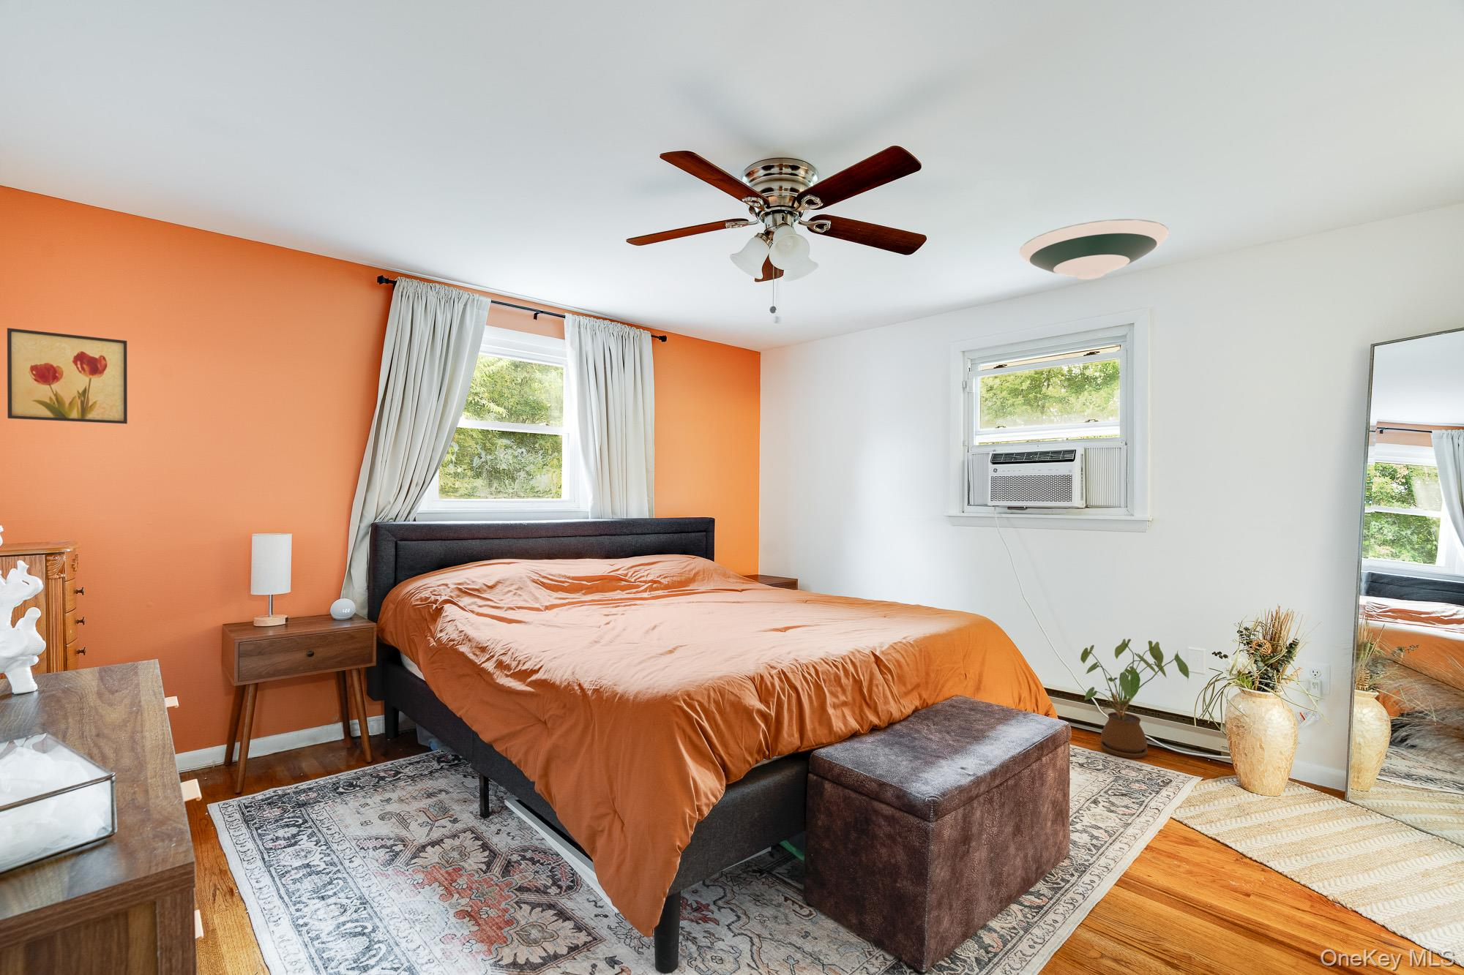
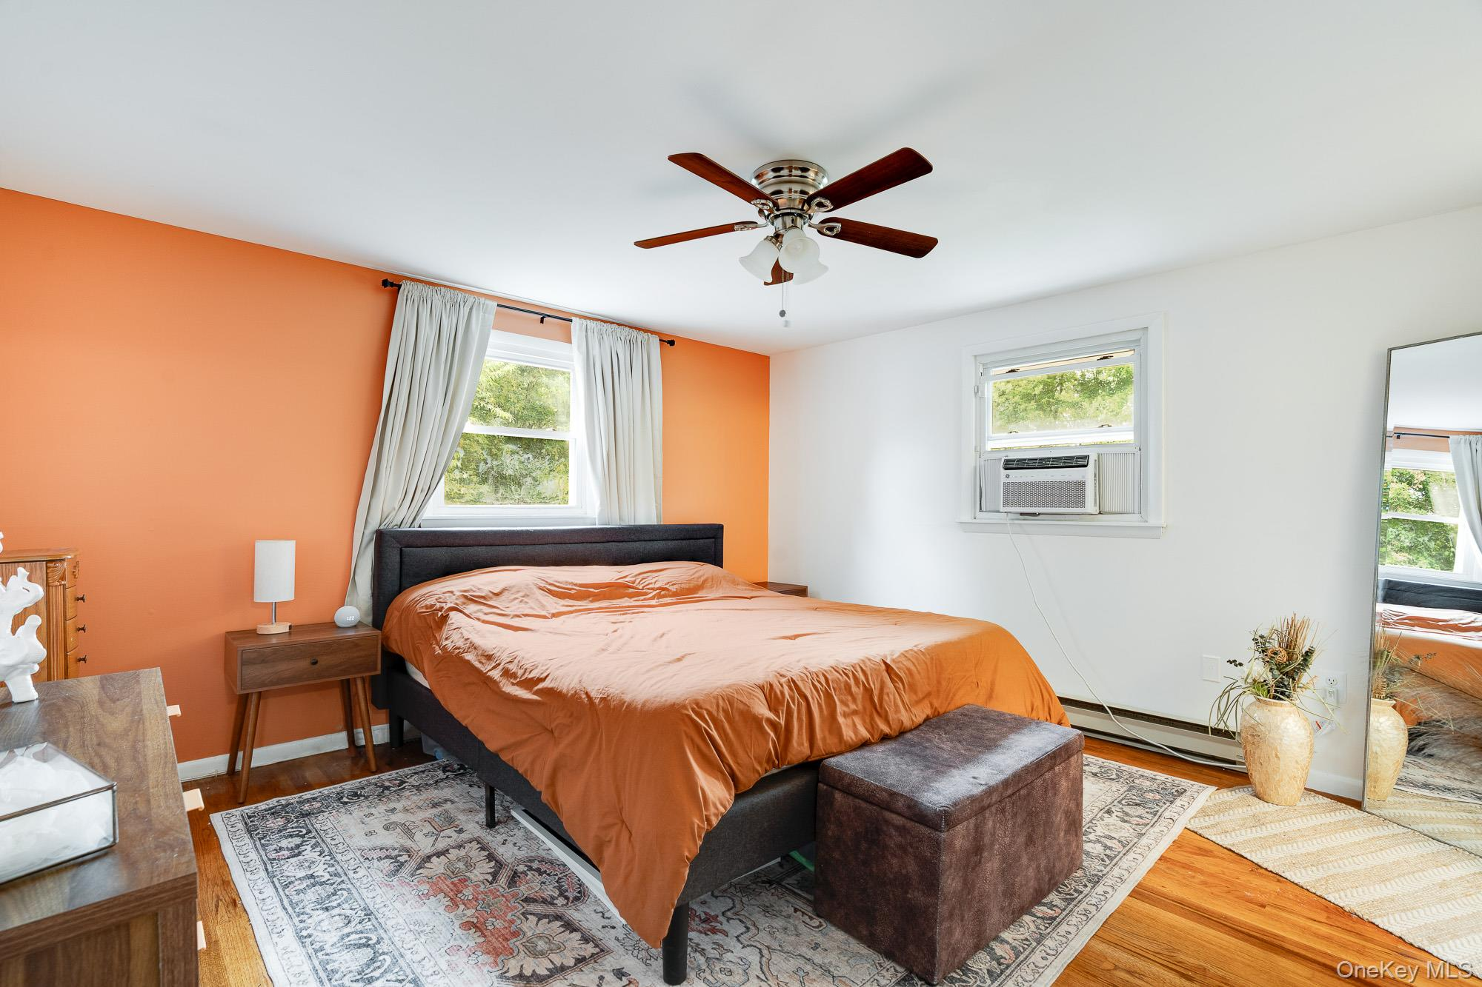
- house plant (1130, 699)
- wall art (70, 379)
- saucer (1091, 260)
